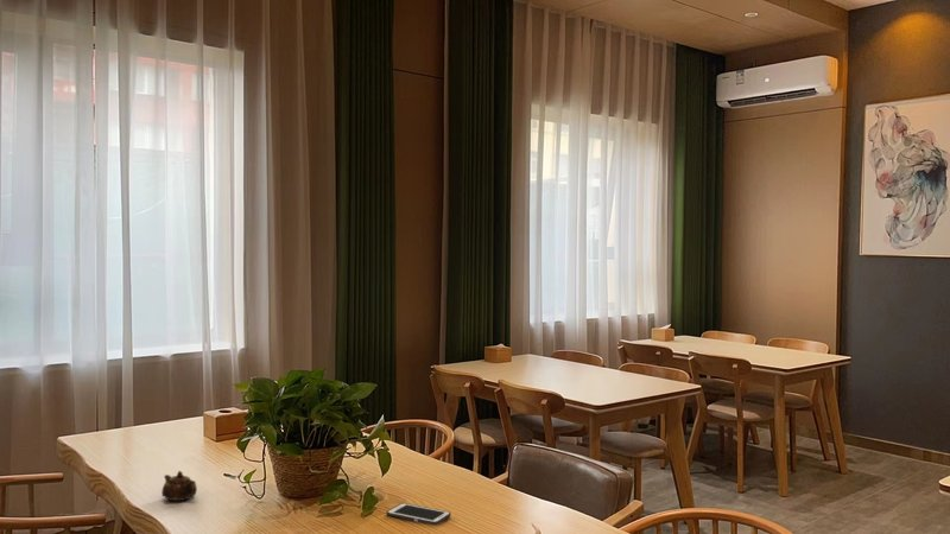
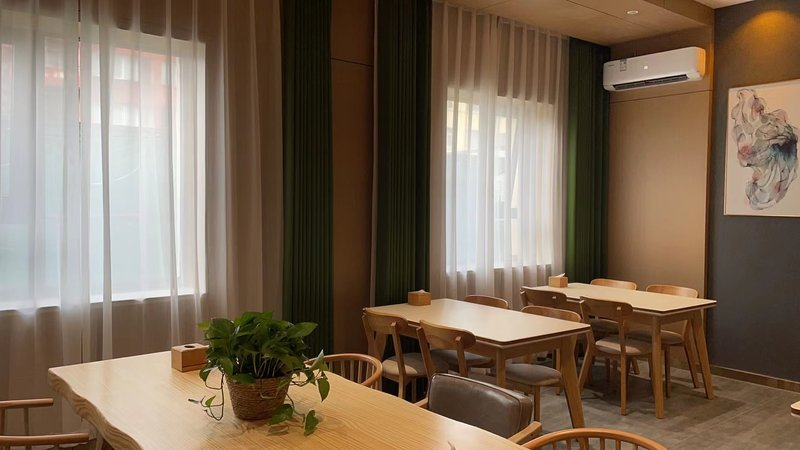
- cell phone (418, 514)
- teapot (179, 484)
